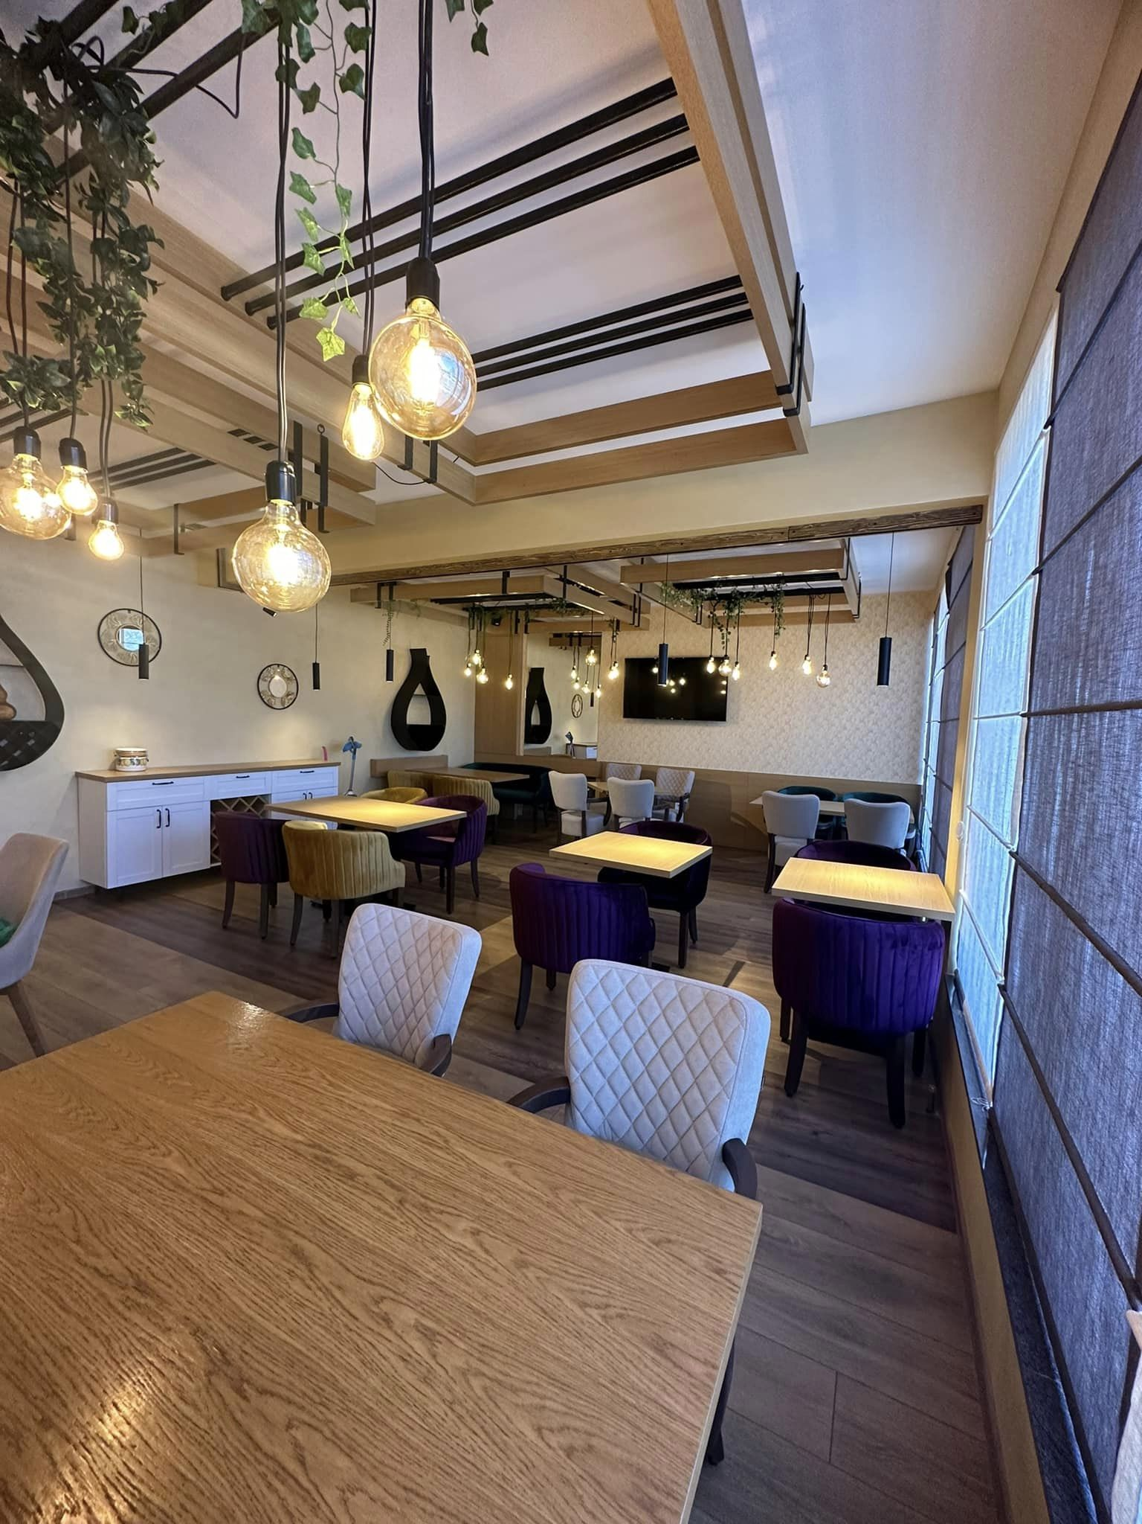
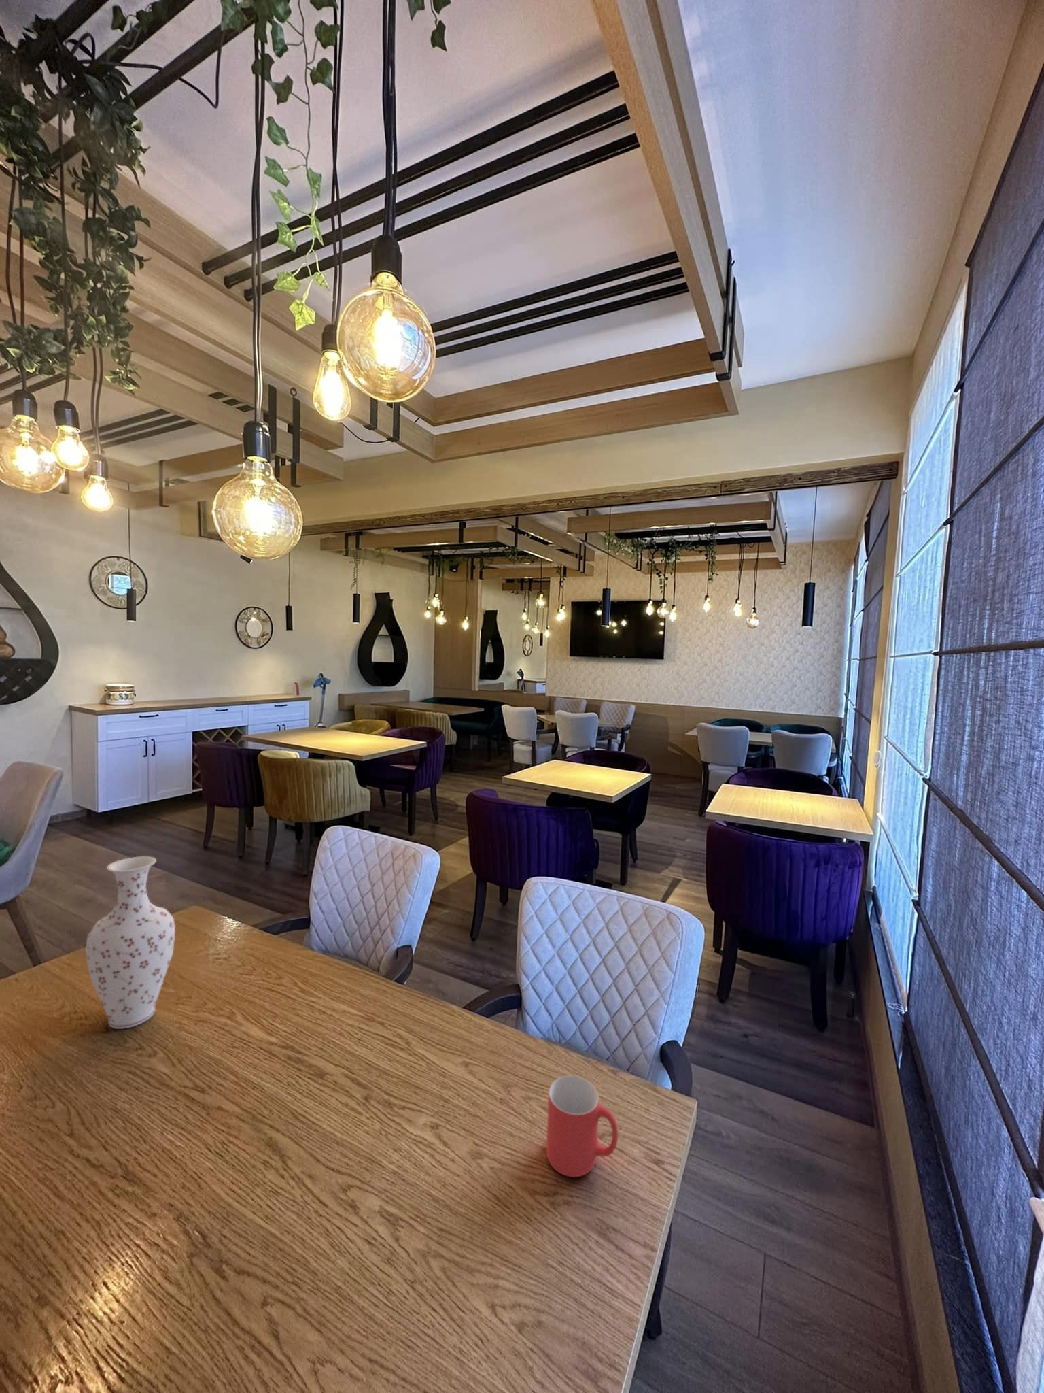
+ vase (132, 940)
+ mug (582, 1129)
